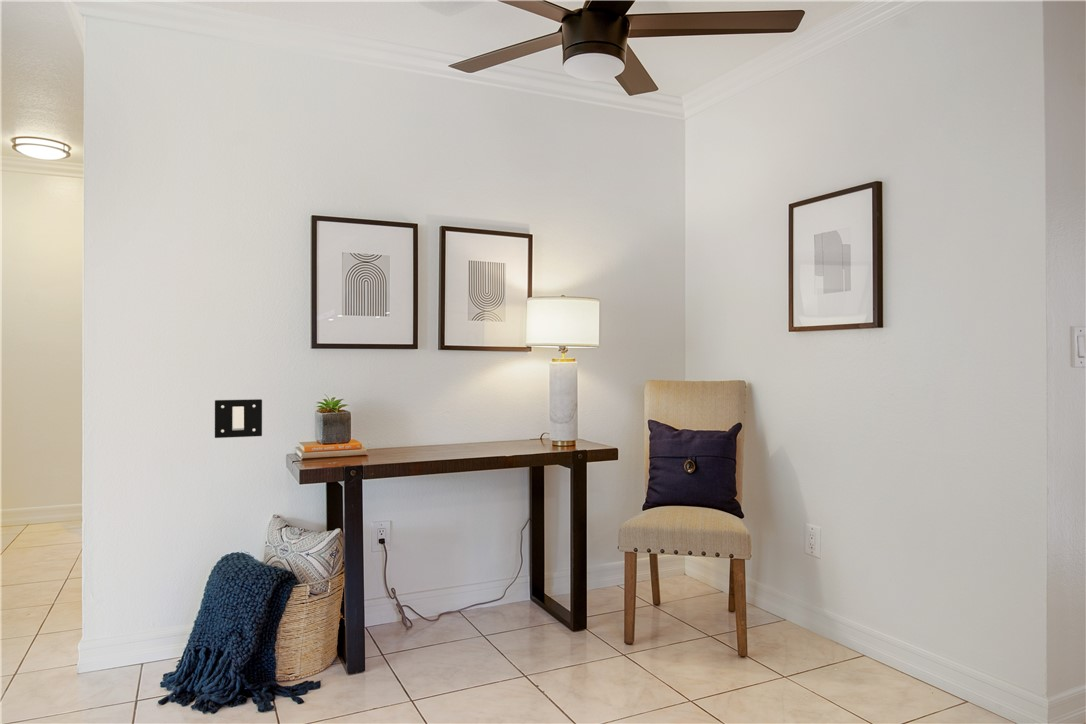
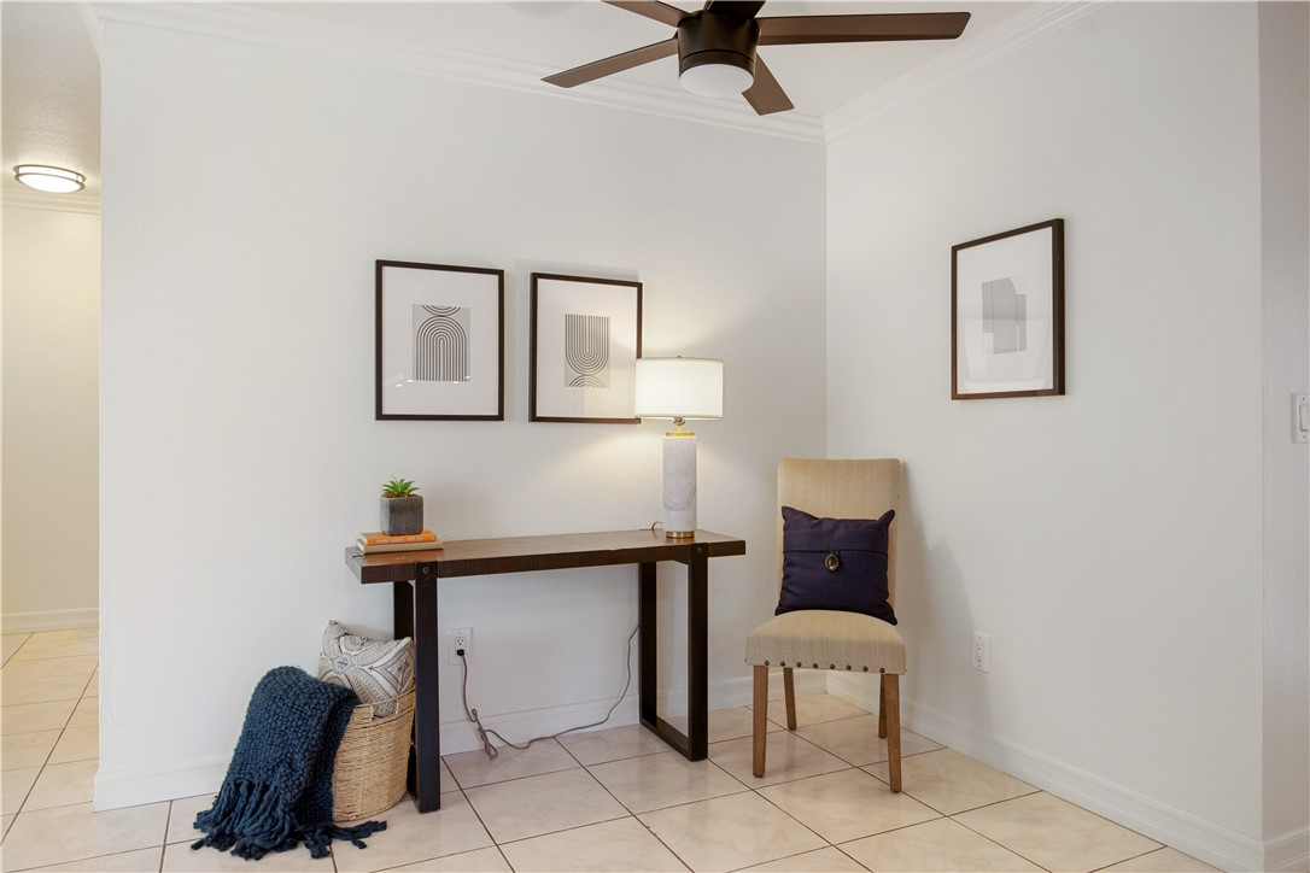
- light switch (238, 418)
